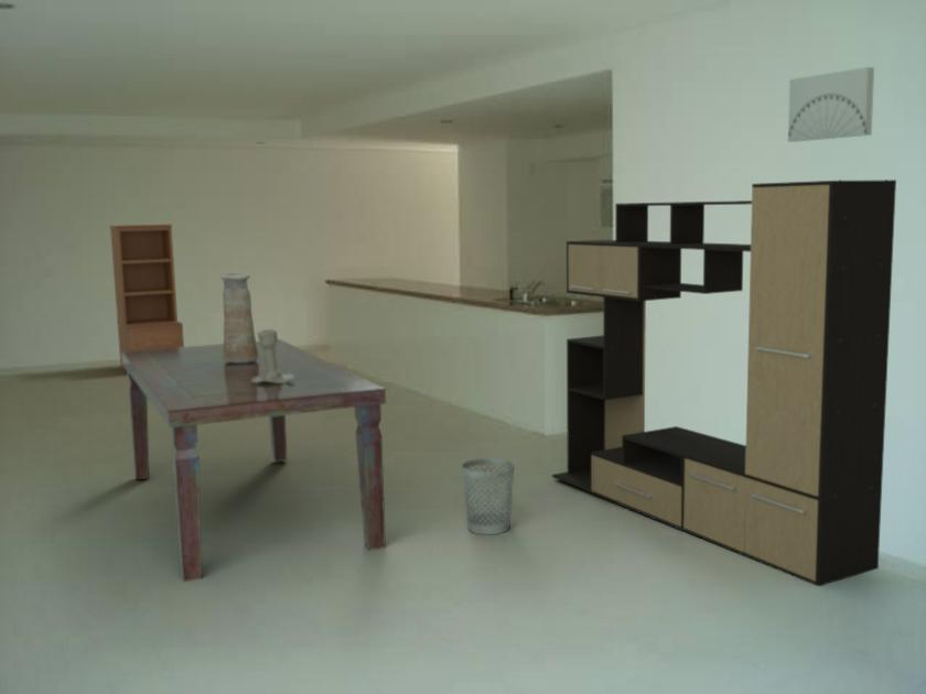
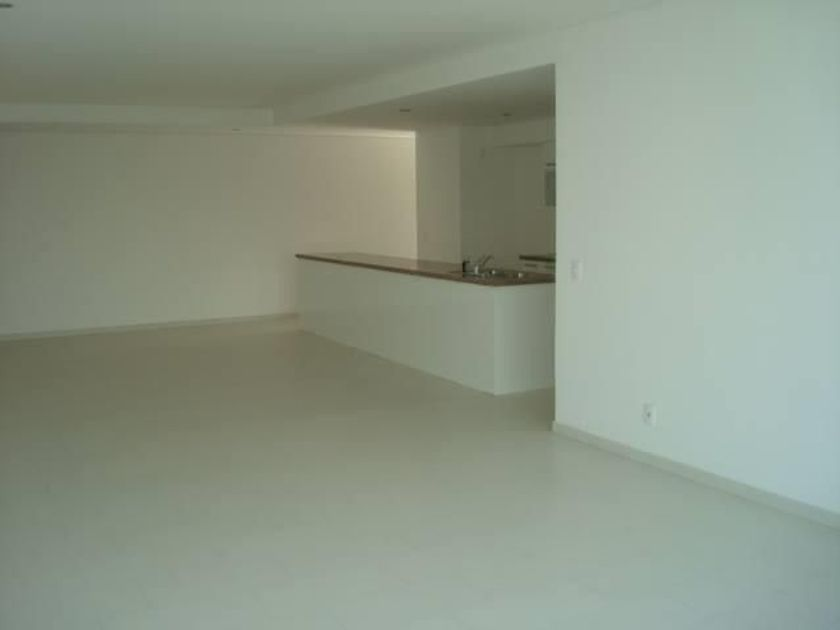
- vase (239, 317)
- candlestick (271, 355)
- wall art (829, 106)
- dining table (238, 420)
- wastebasket (488, 497)
- bookshelf (148, 296)
- media console (644, 356)
